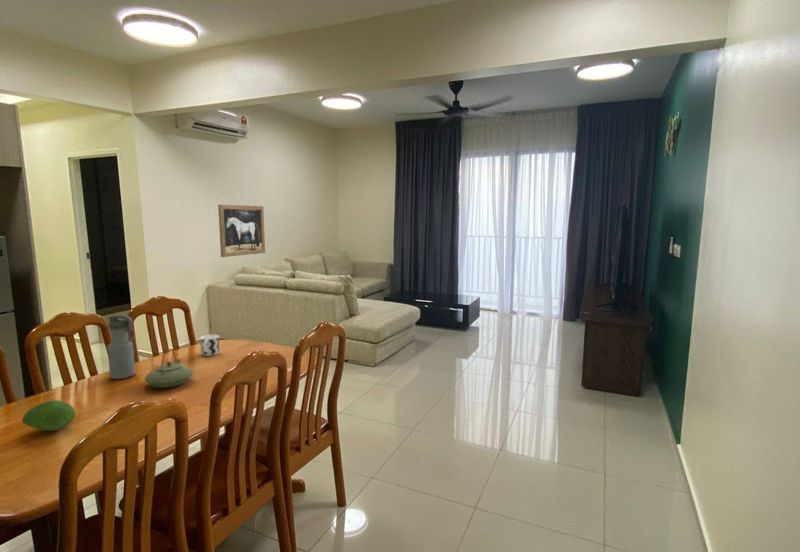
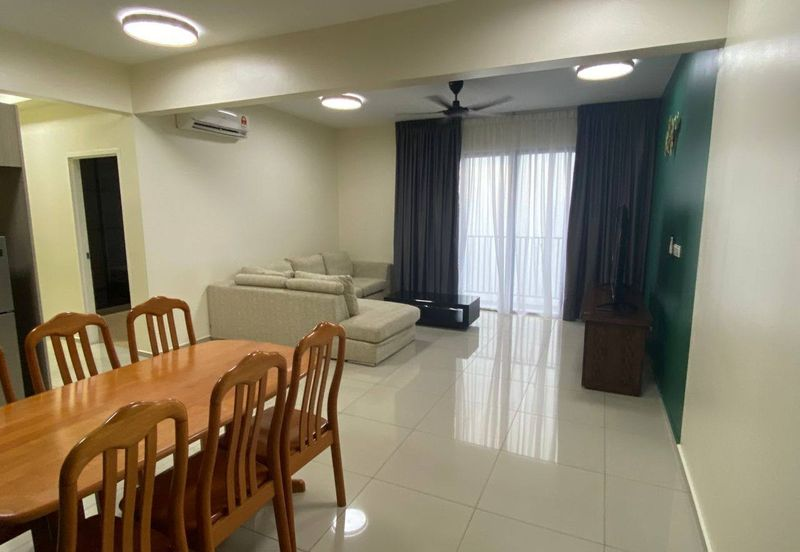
- cup (208, 345)
- water bottle (120, 345)
- teapot (170, 365)
- wall art (243, 230)
- fruit (48, 415)
